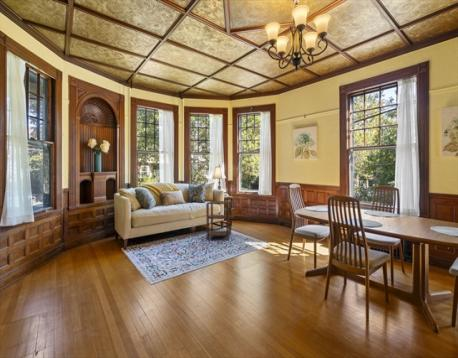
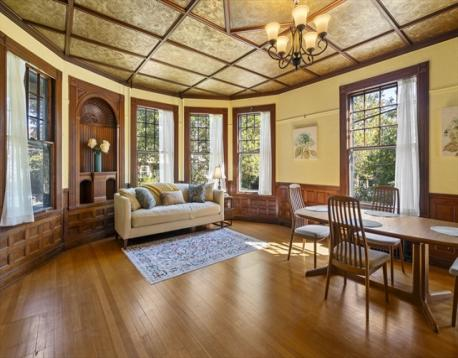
- side table (219, 218)
